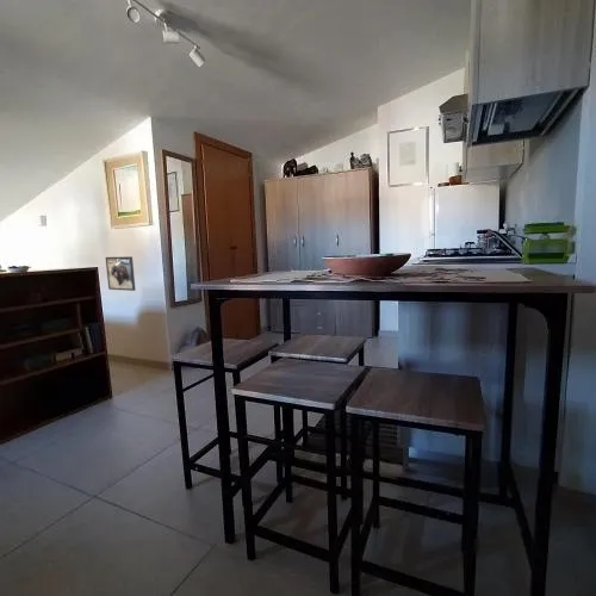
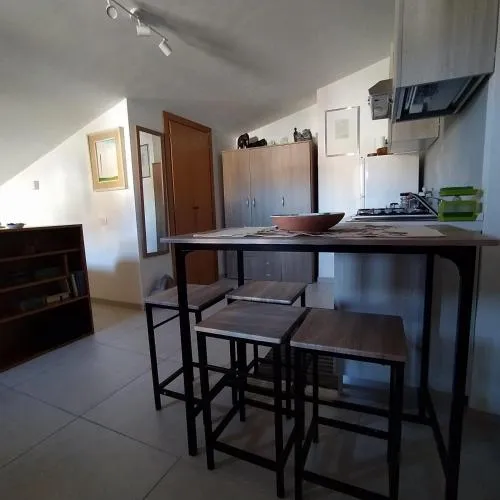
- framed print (119, 273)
